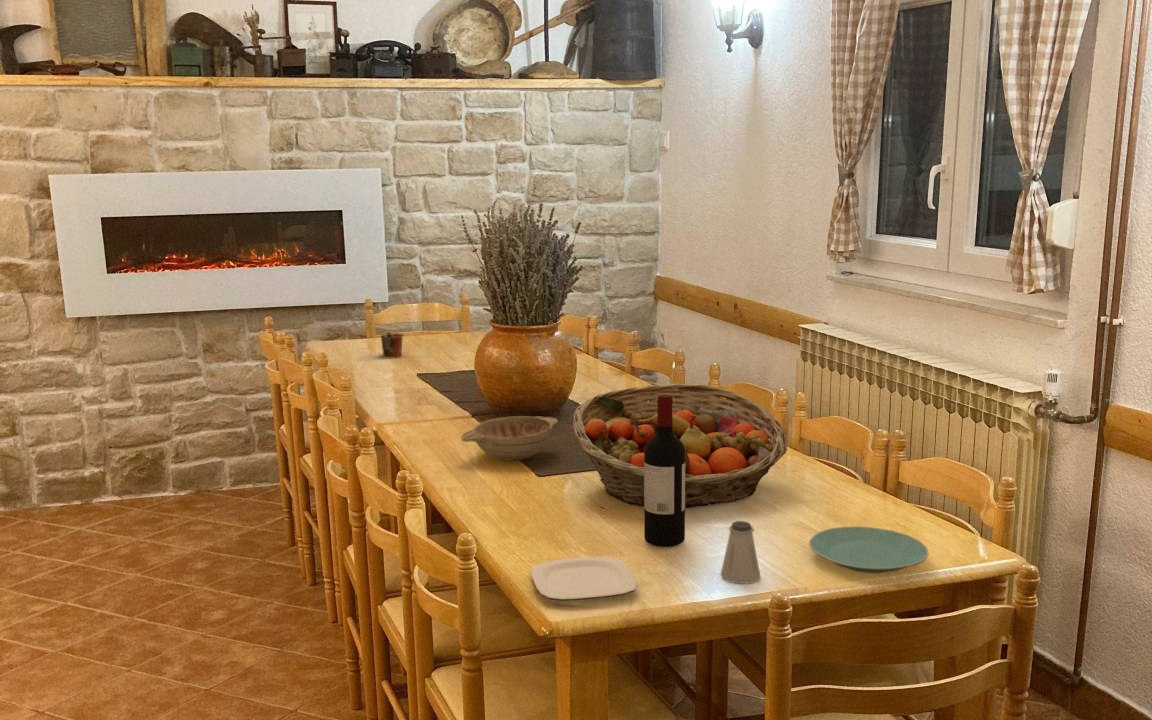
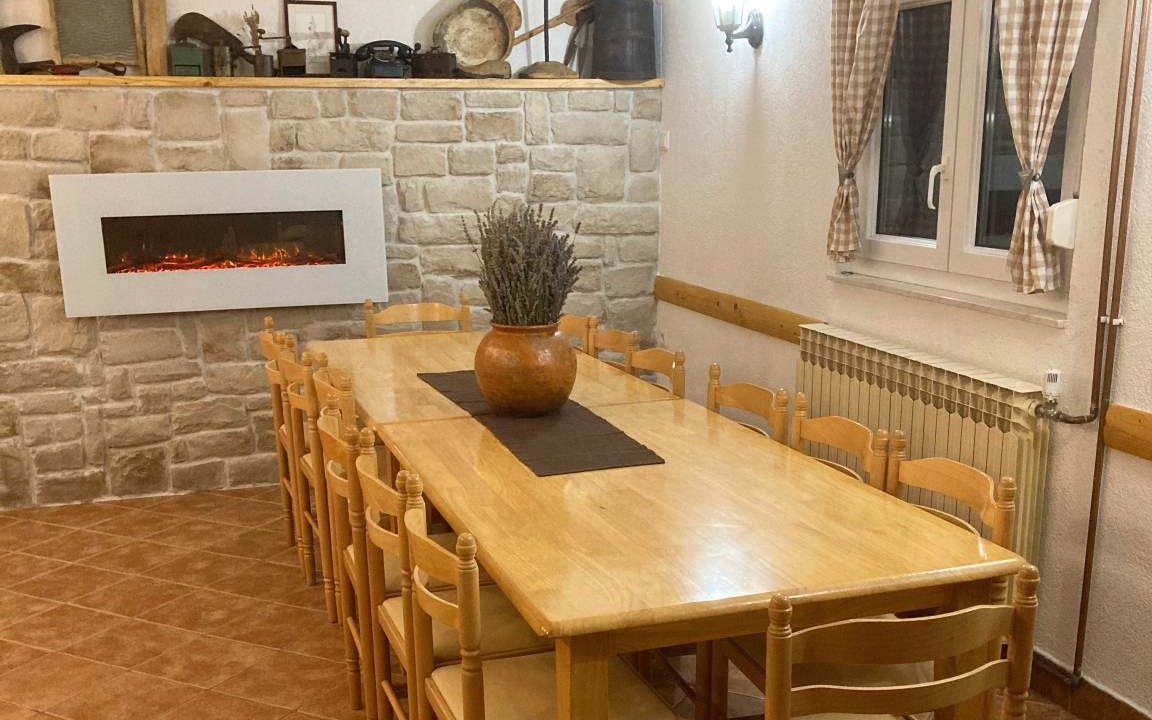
- mug (391, 344)
- fruit basket (681, 441)
- decorative bowl (512, 440)
- wine bottle (664, 469)
- plate (867, 552)
- plate (583, 580)
- saltshaker (740, 550)
